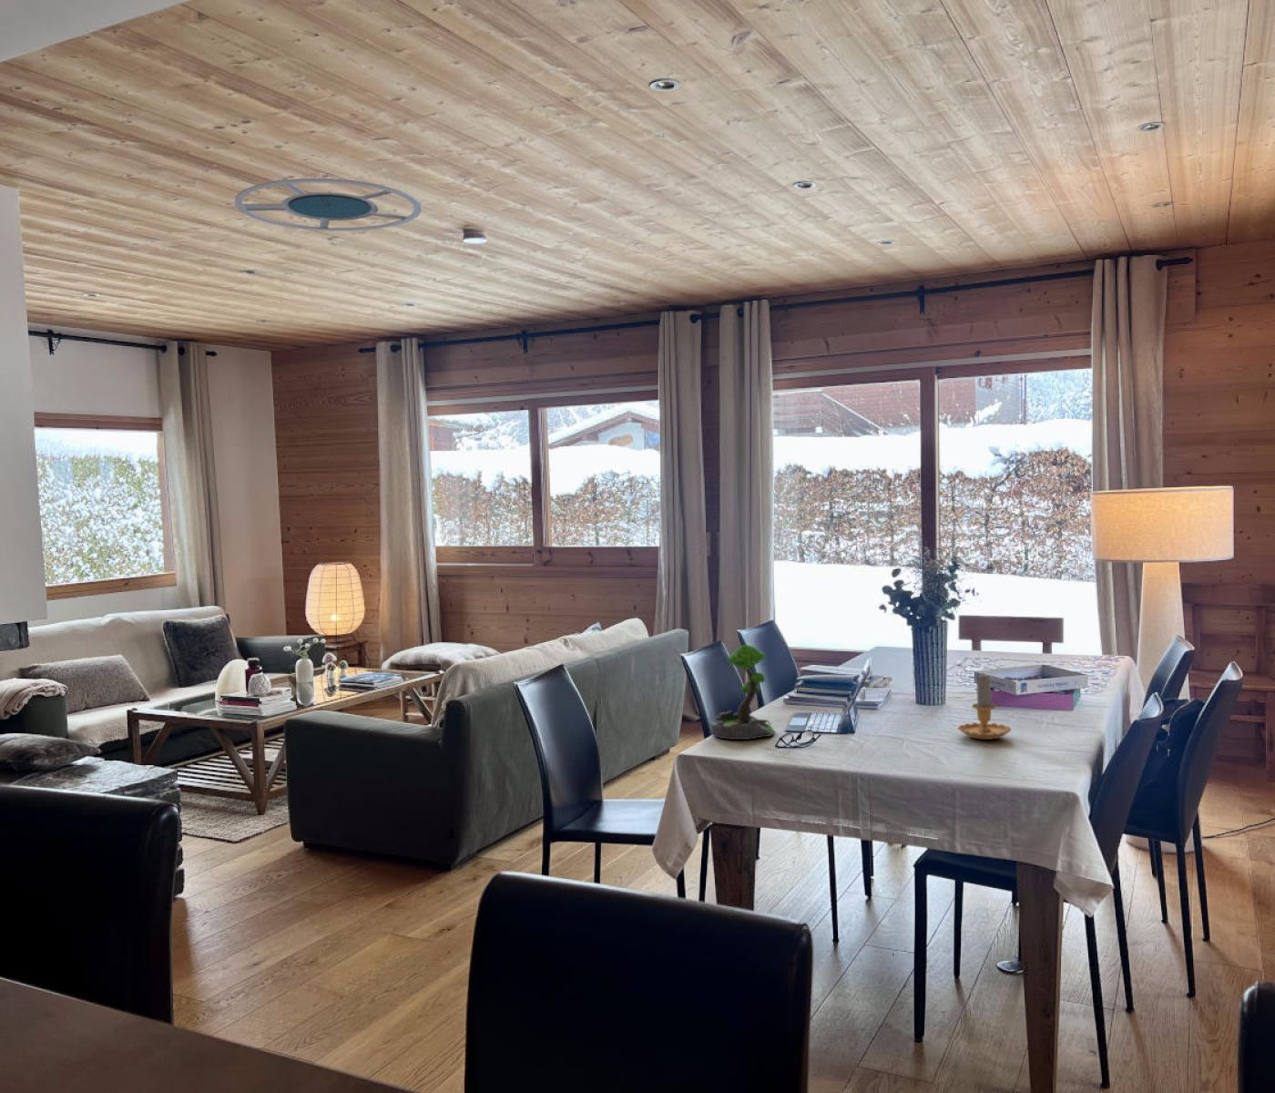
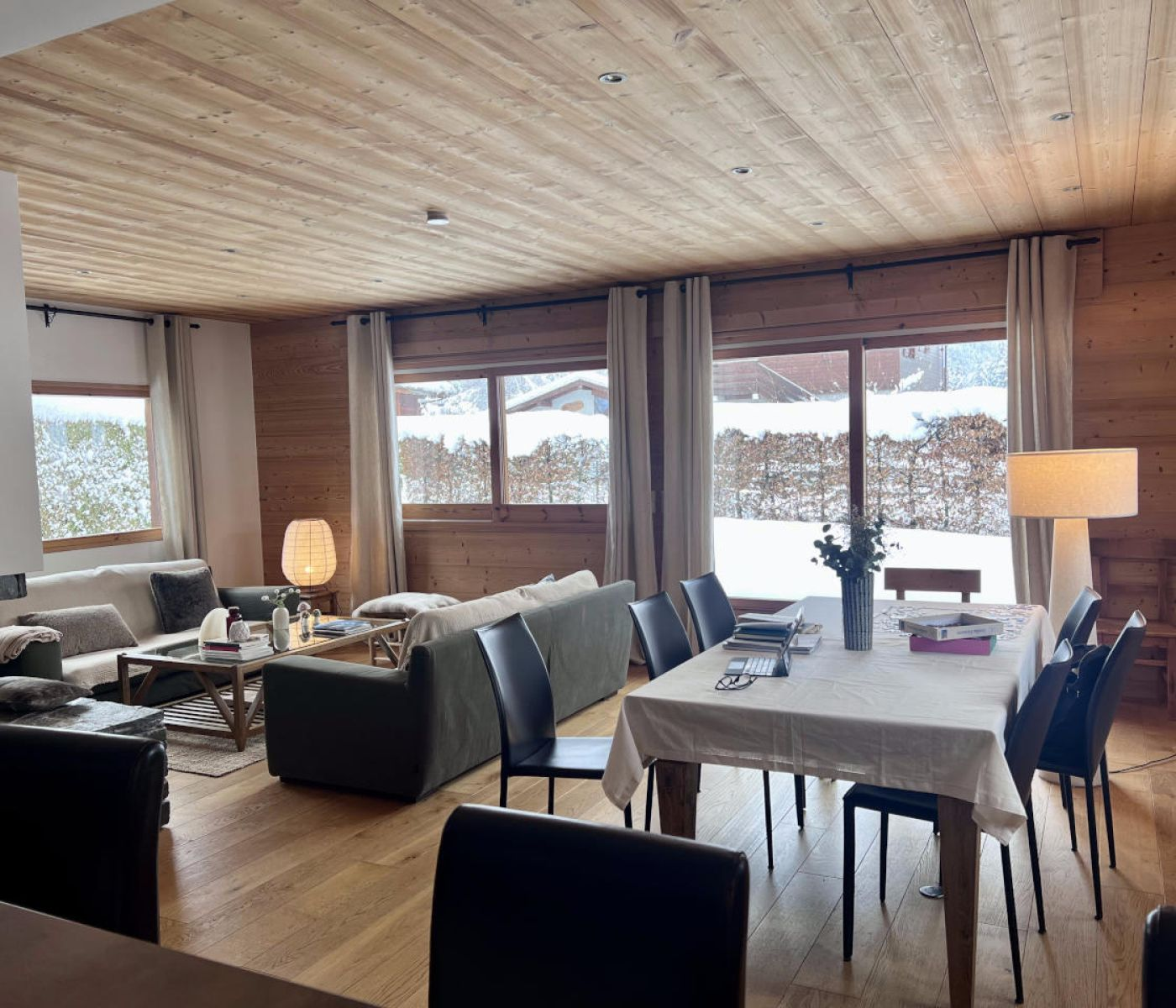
- ceiling lamp (330, 198)
- plant (742, 690)
- candle (982, 705)
